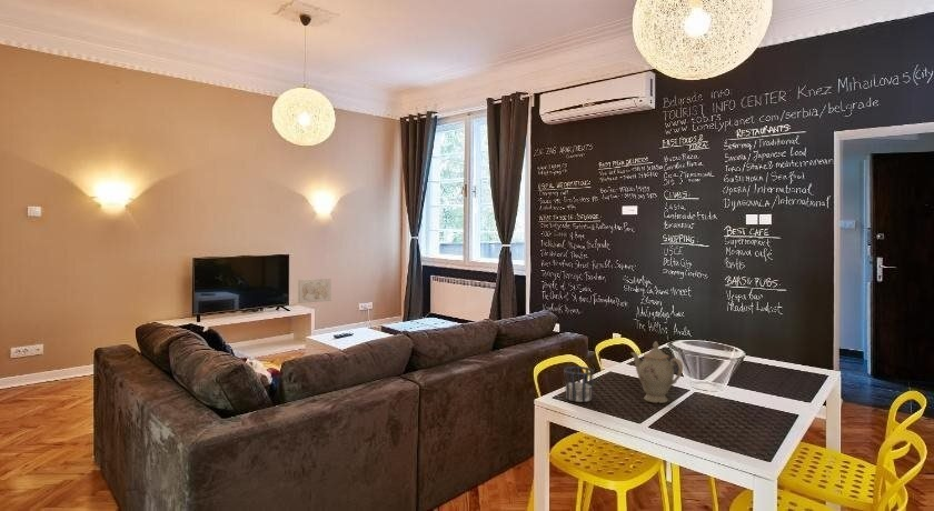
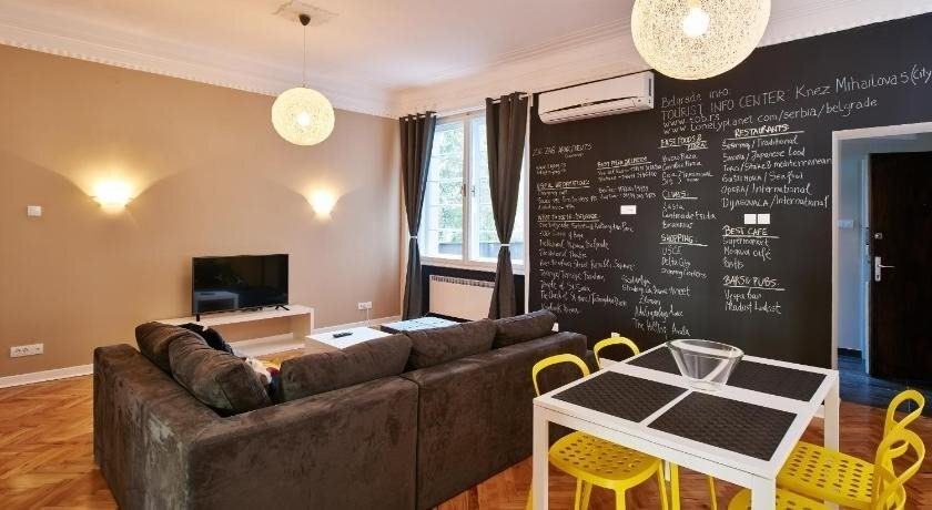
- wall art (315, 290)
- cup (578, 383)
- chinaware (655, 370)
